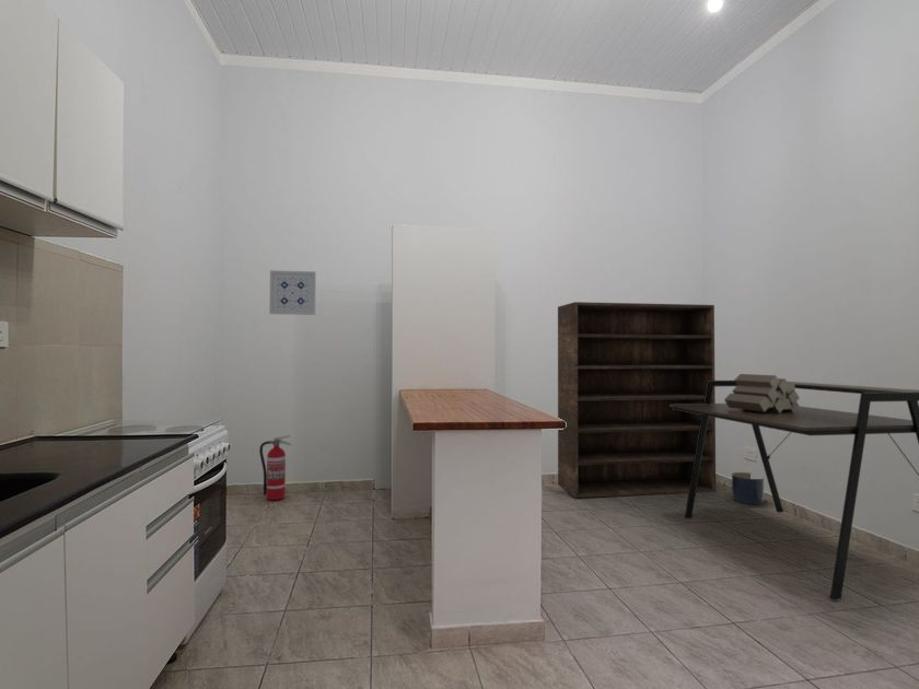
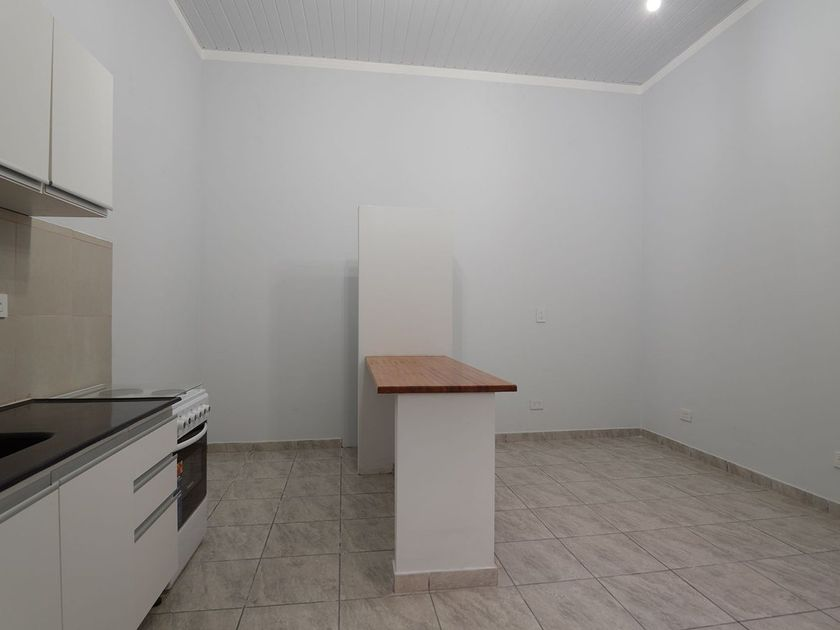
- log pile (760, 392)
- planter (747, 488)
- desk (771, 471)
- wall art (292, 292)
- shelving unit (635, 396)
- fire extinguisher (275, 466)
